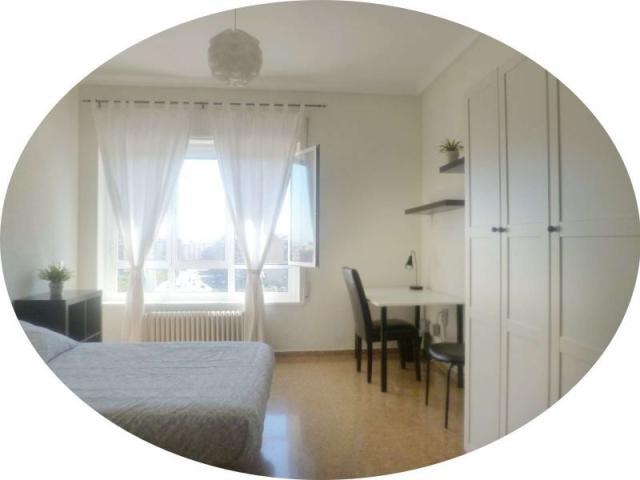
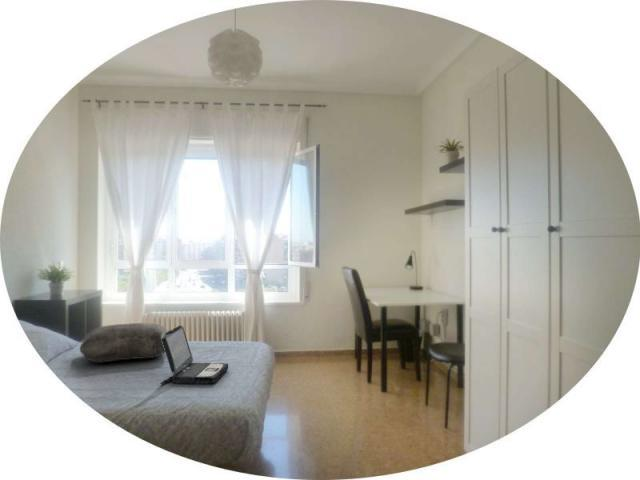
+ laptop (191, 354)
+ cushion (127, 340)
